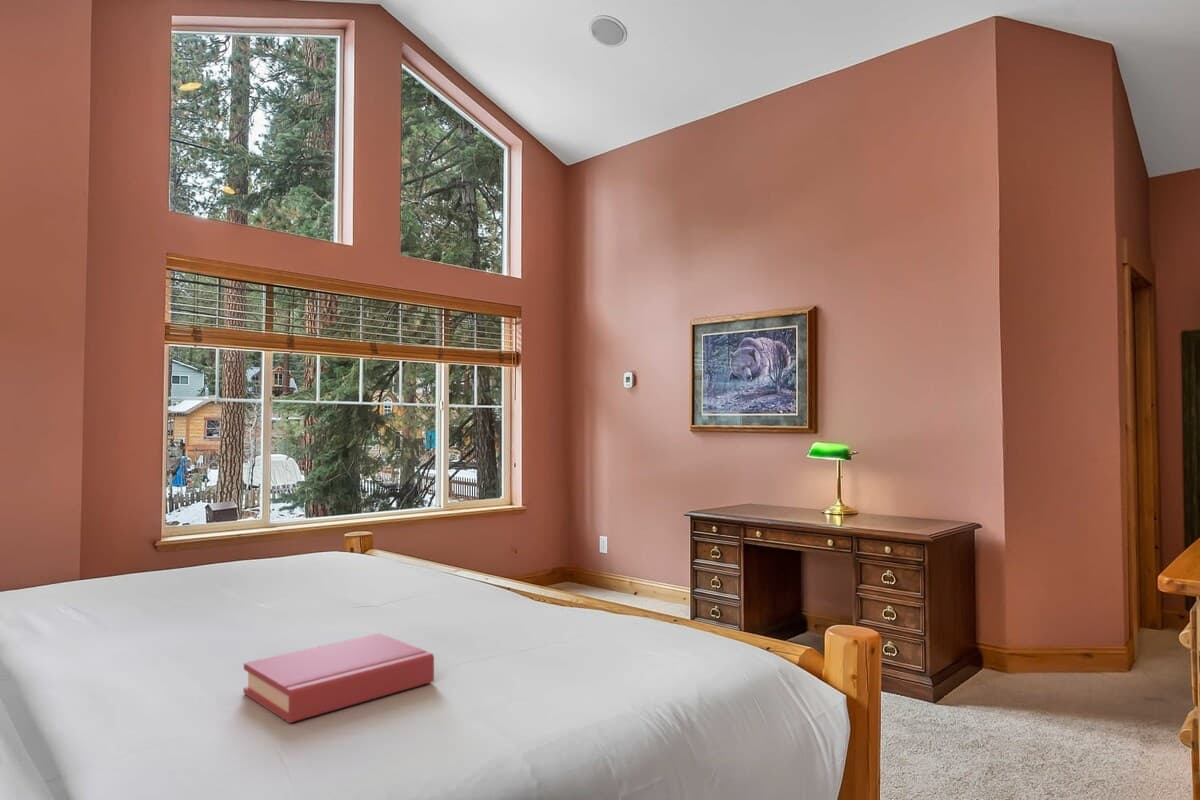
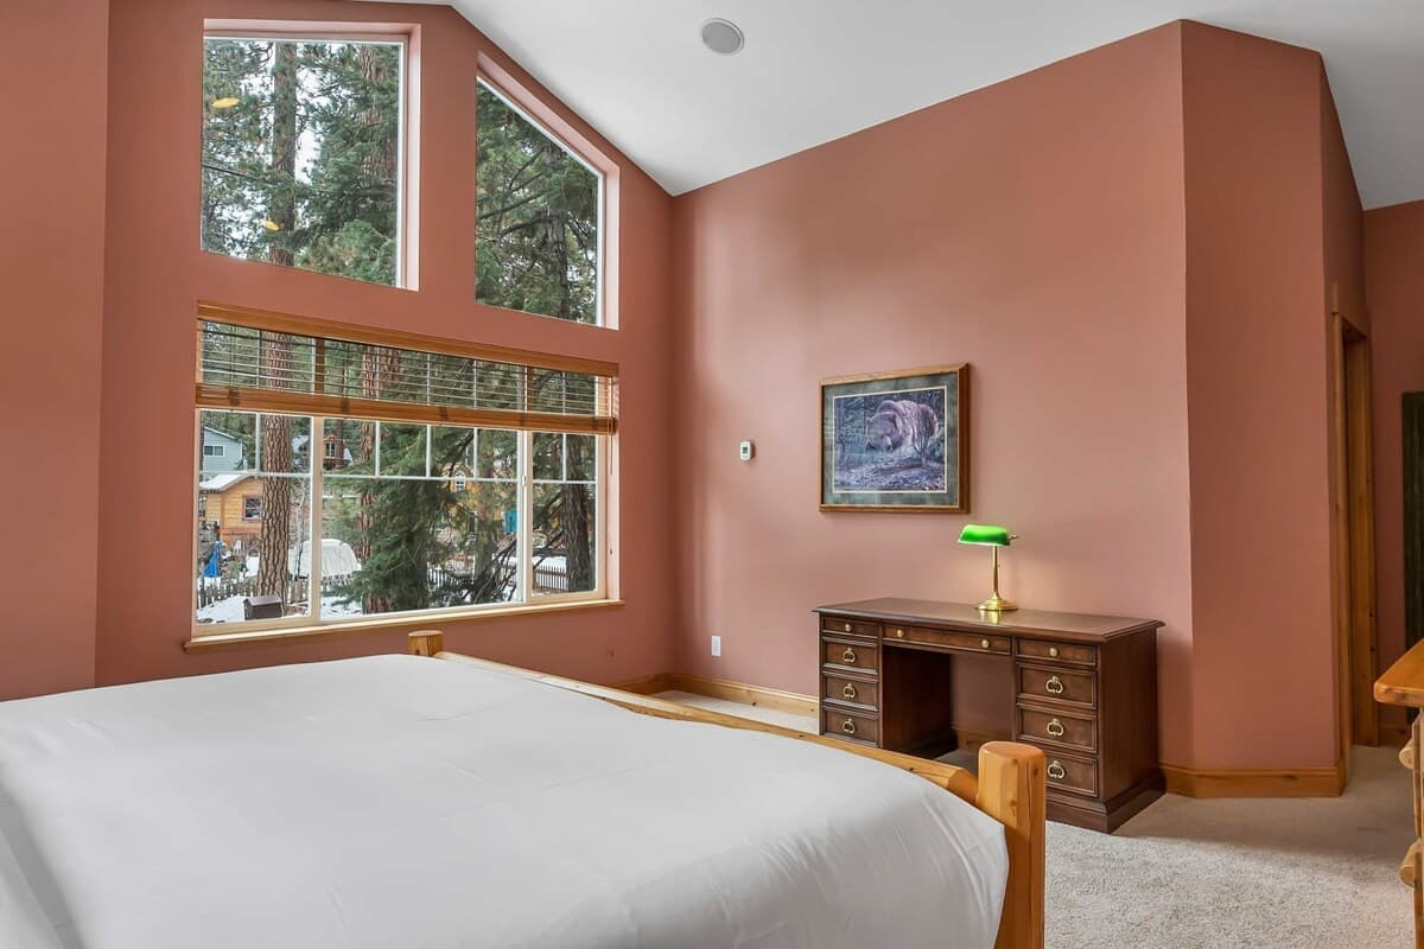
- hardback book (340, 673)
